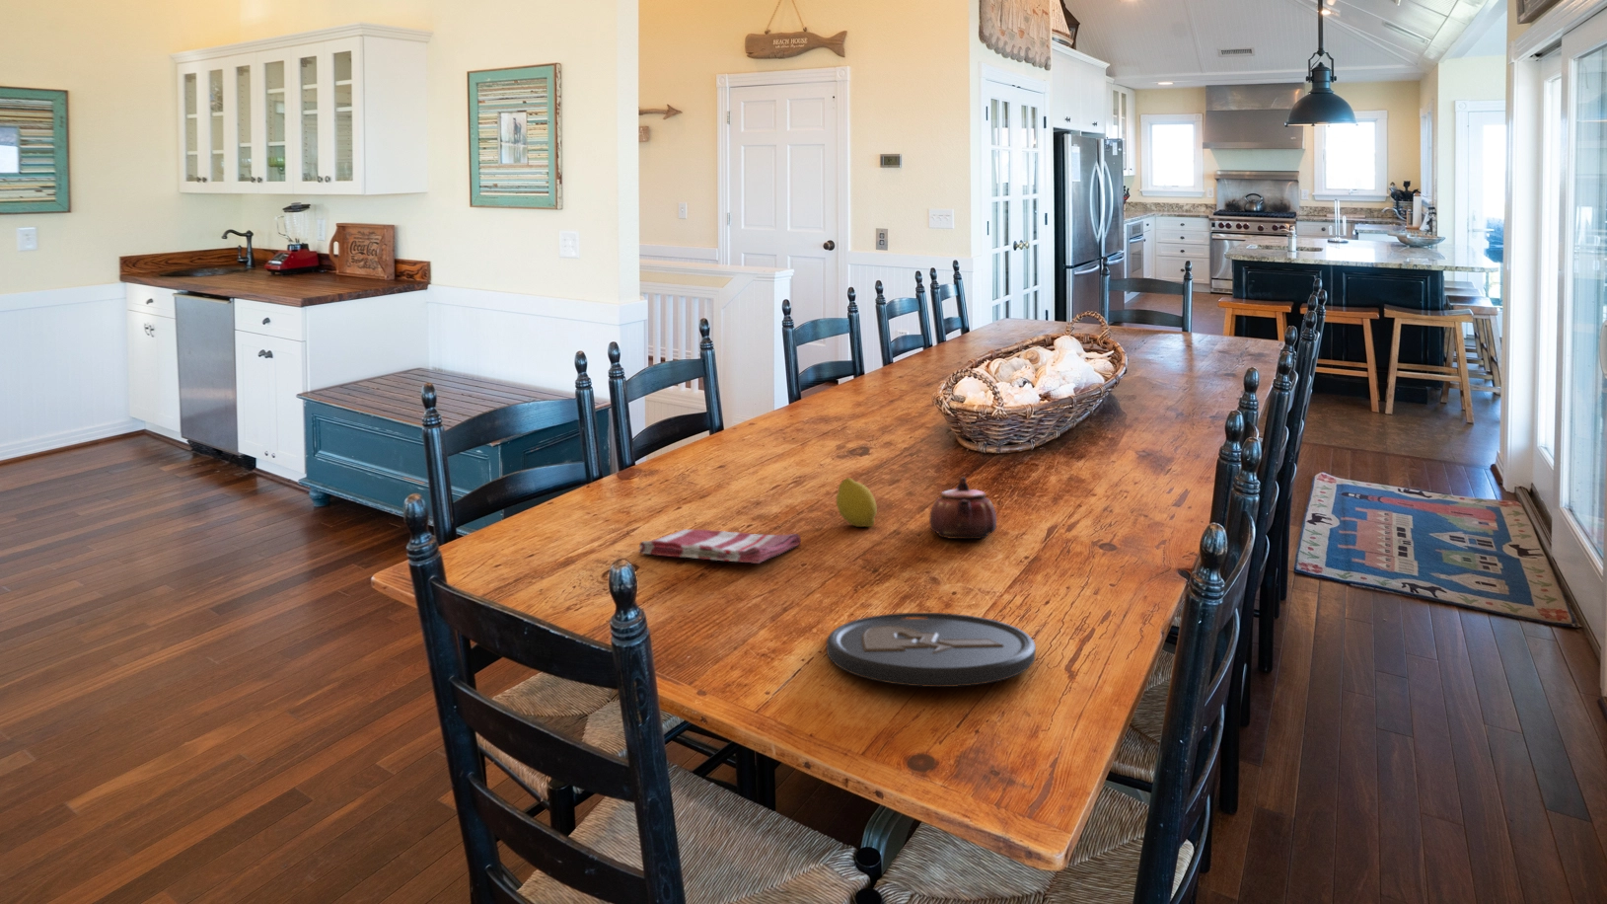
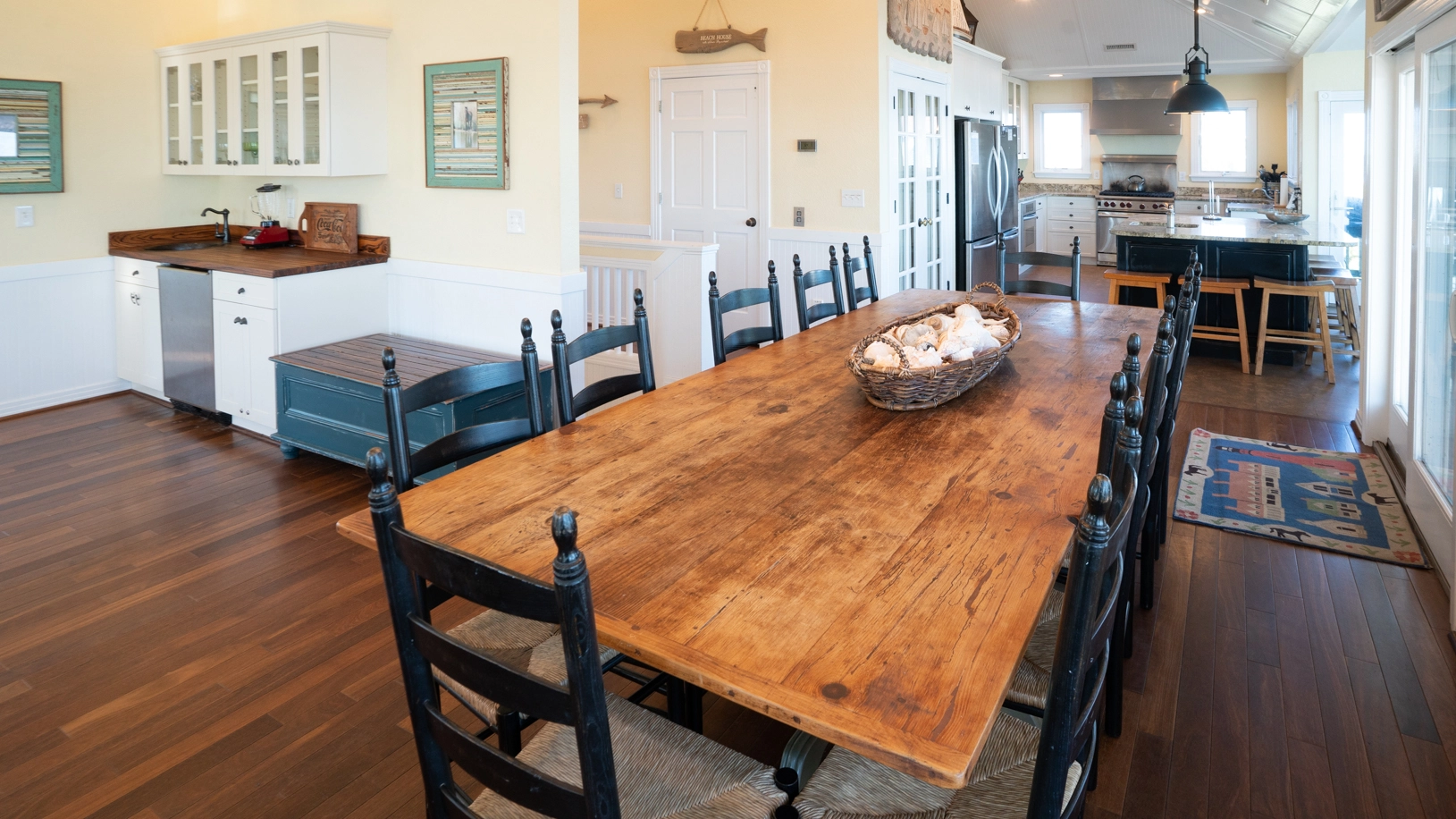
- dish towel (720, 542)
- teapot (962, 506)
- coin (929, 646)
- fruit (856, 502)
